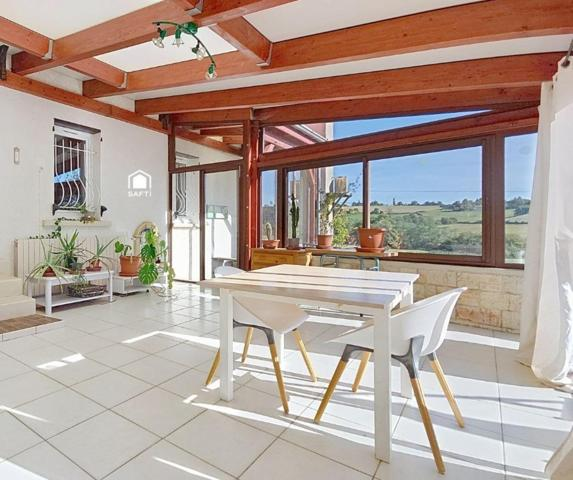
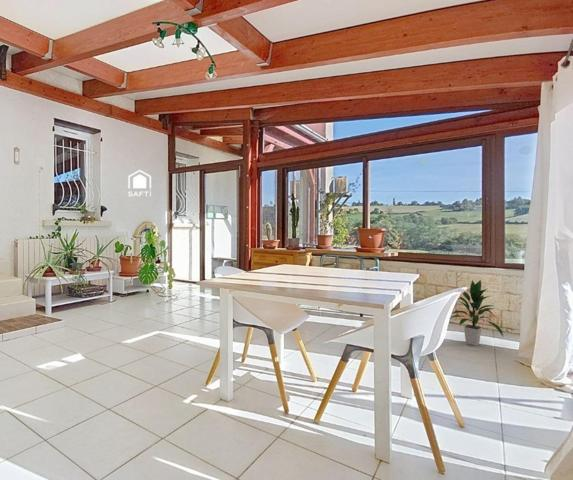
+ indoor plant (474, 312)
